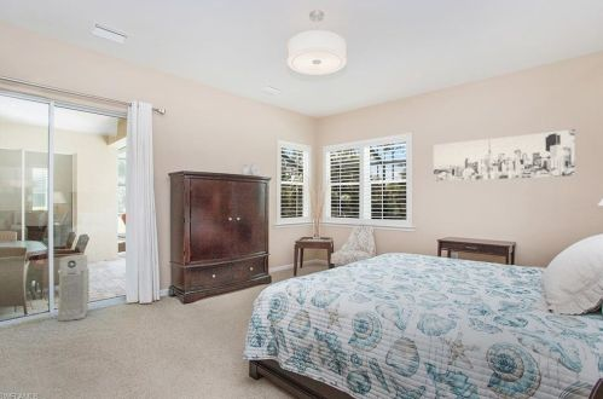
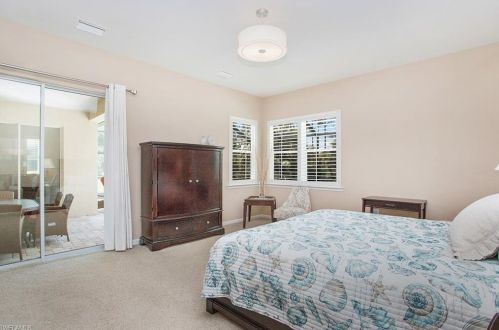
- air purifier (75, 285)
- wall art (495, 158)
